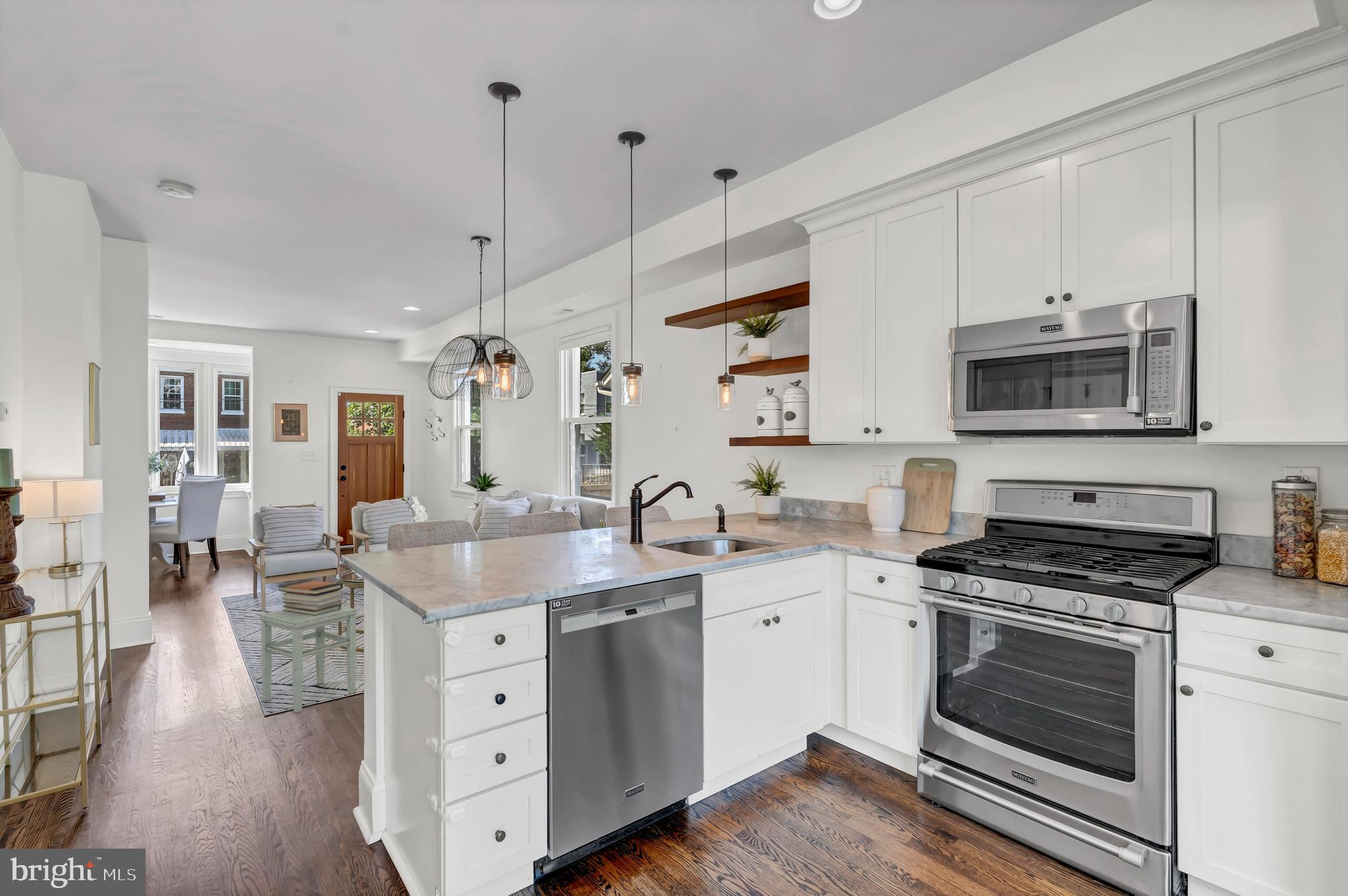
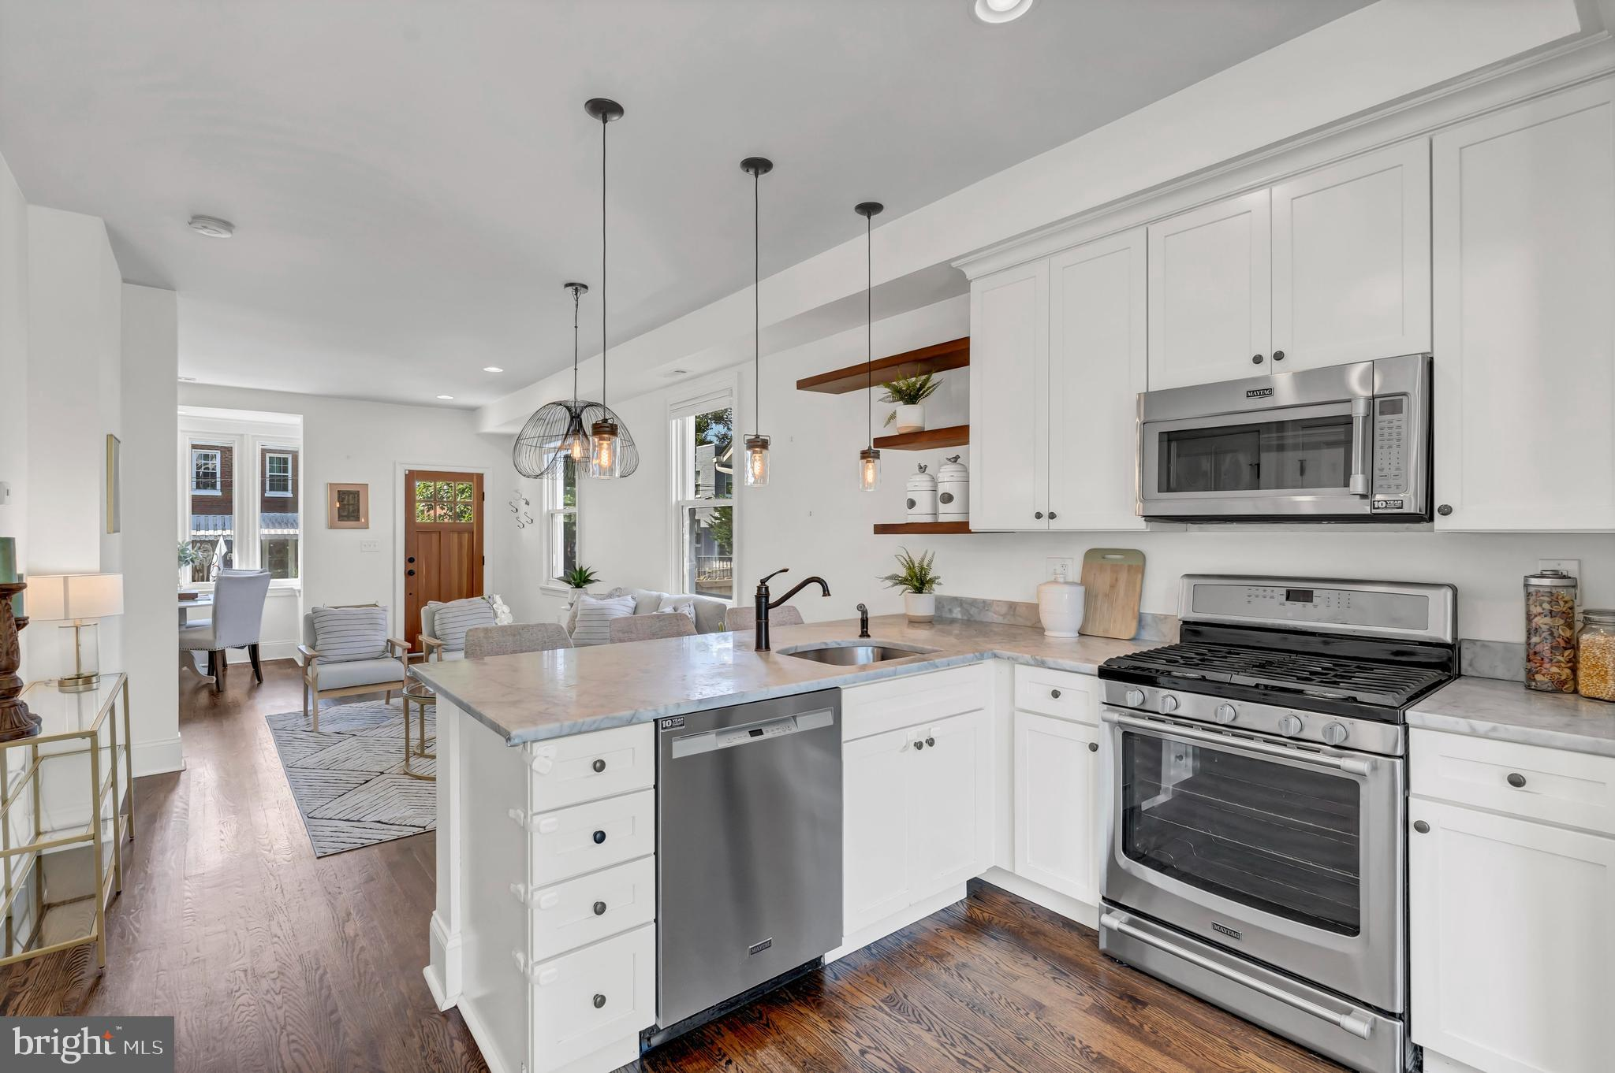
- book stack (311, 597)
- stool (309, 654)
